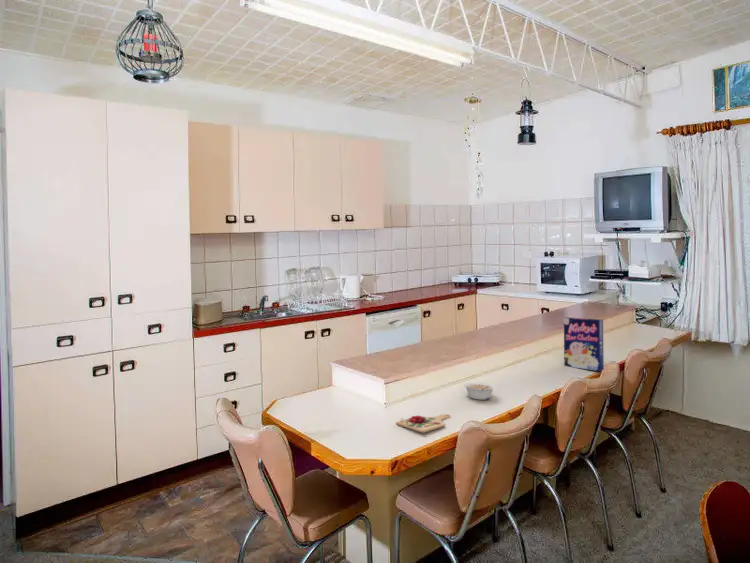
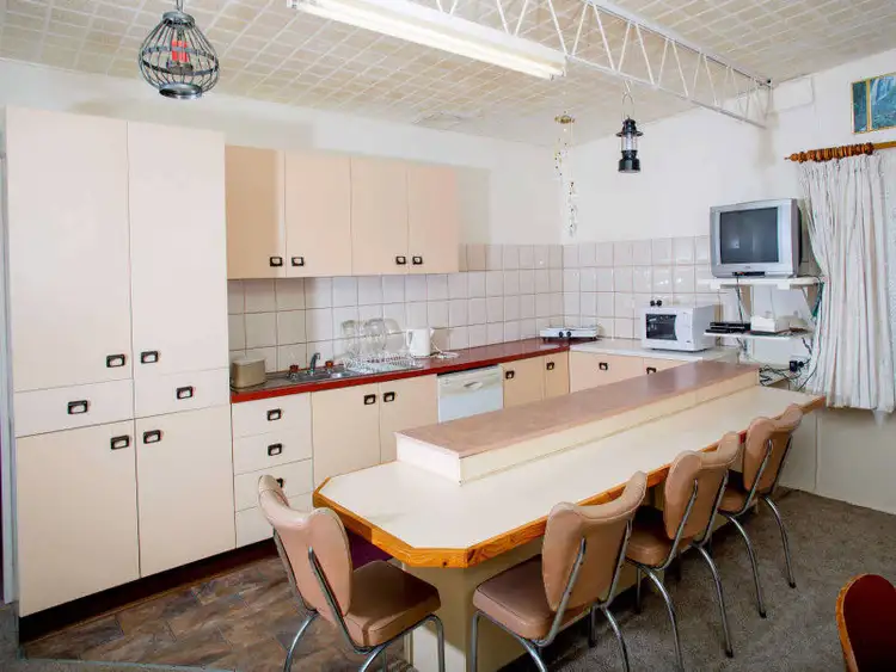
- cutting board (429, 418)
- cereal box (583, 343)
- legume (480, 390)
